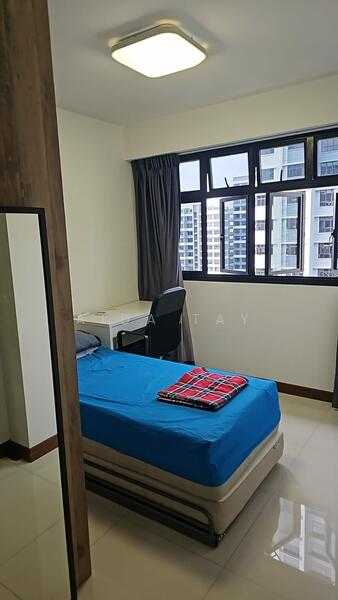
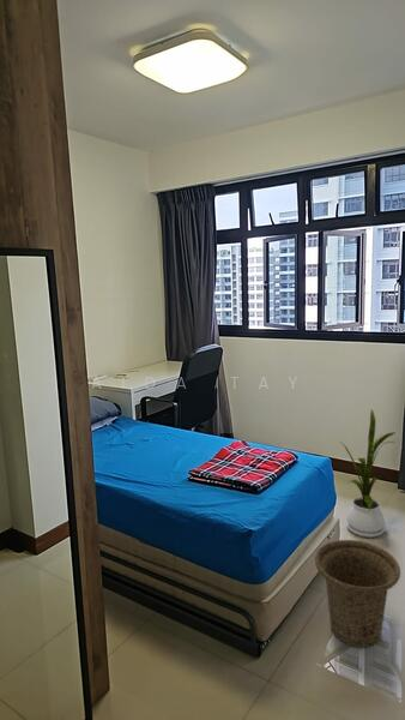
+ house plant (368, 474)
+ basket (356, 595)
